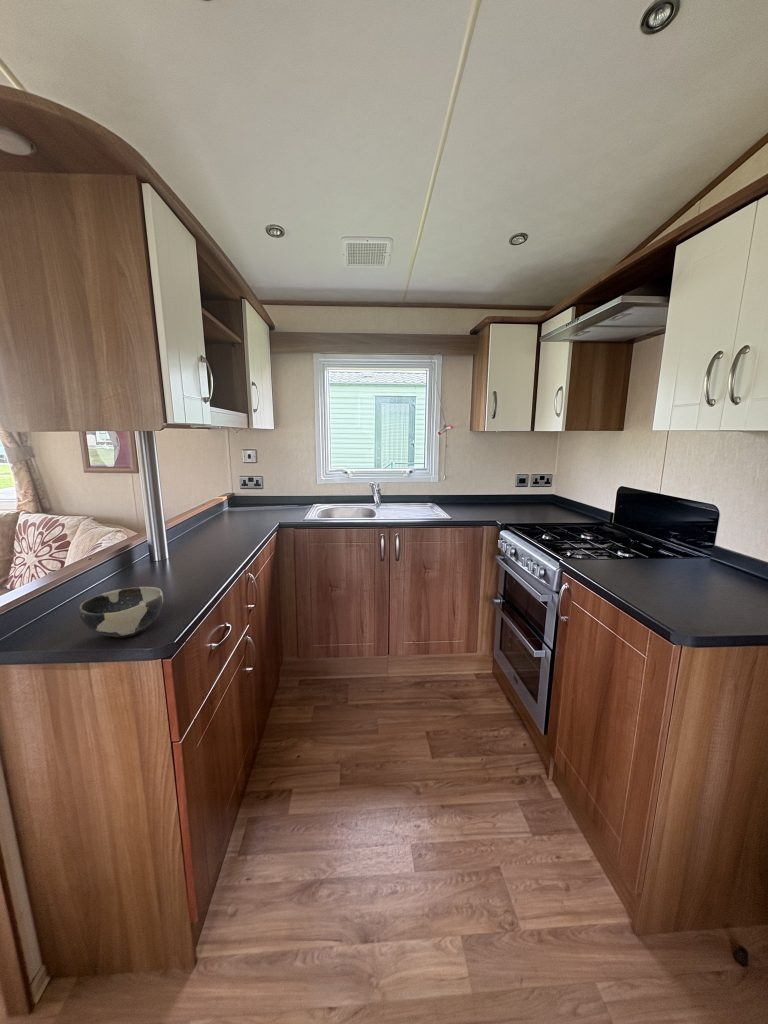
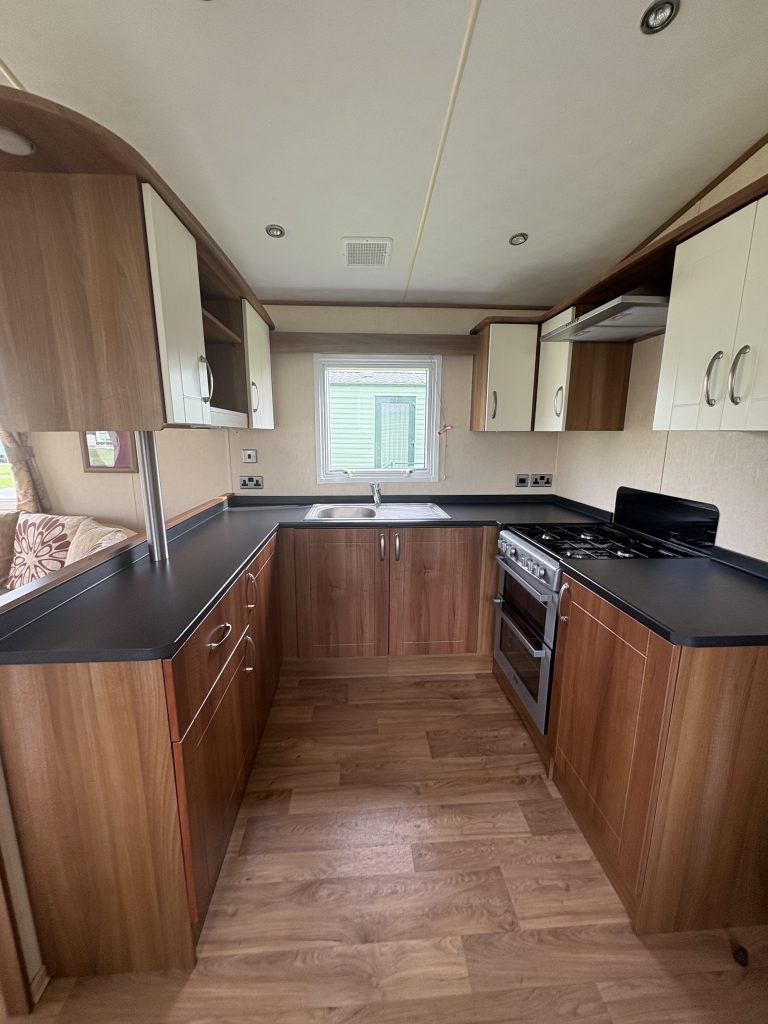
- bowl (124, 614)
